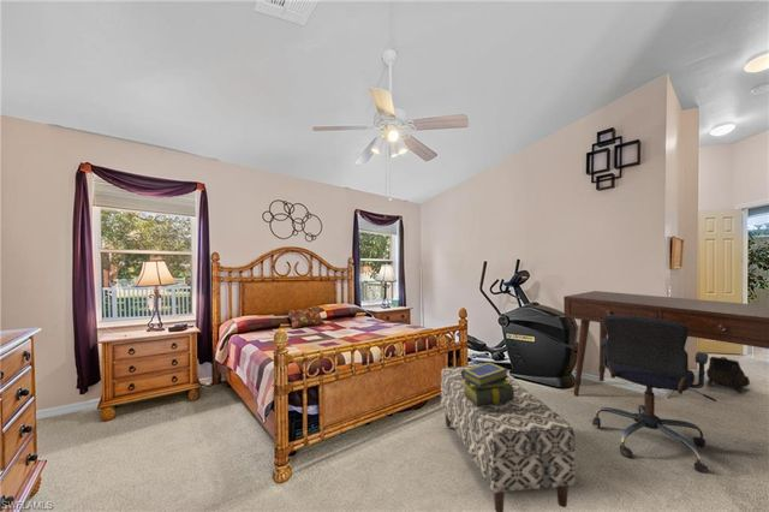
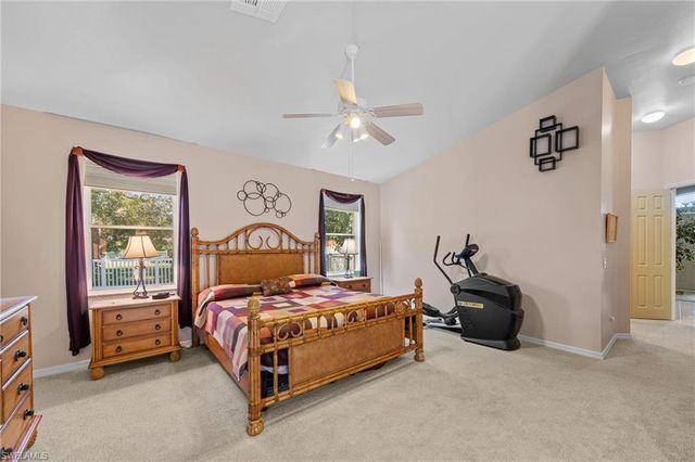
- office chair (648, 376)
- stack of books (485, 383)
- backpack (725, 371)
- desk (688, 335)
- bench (494, 424)
